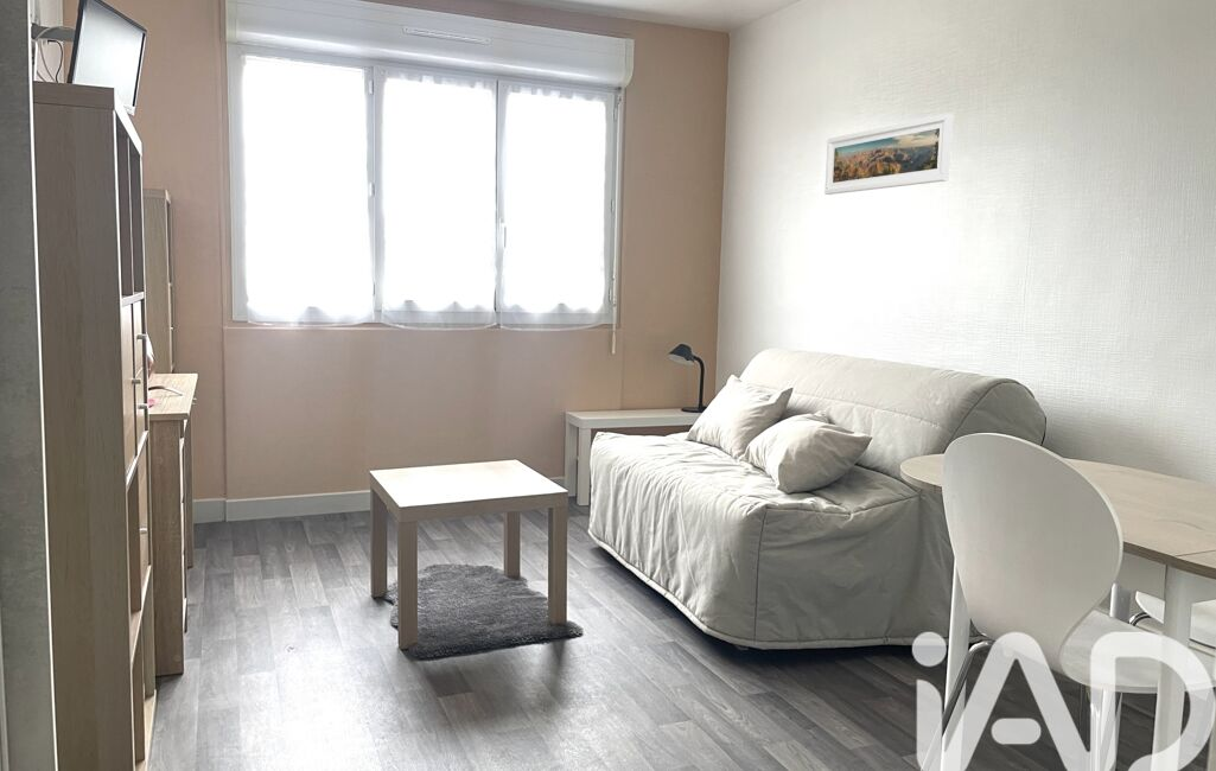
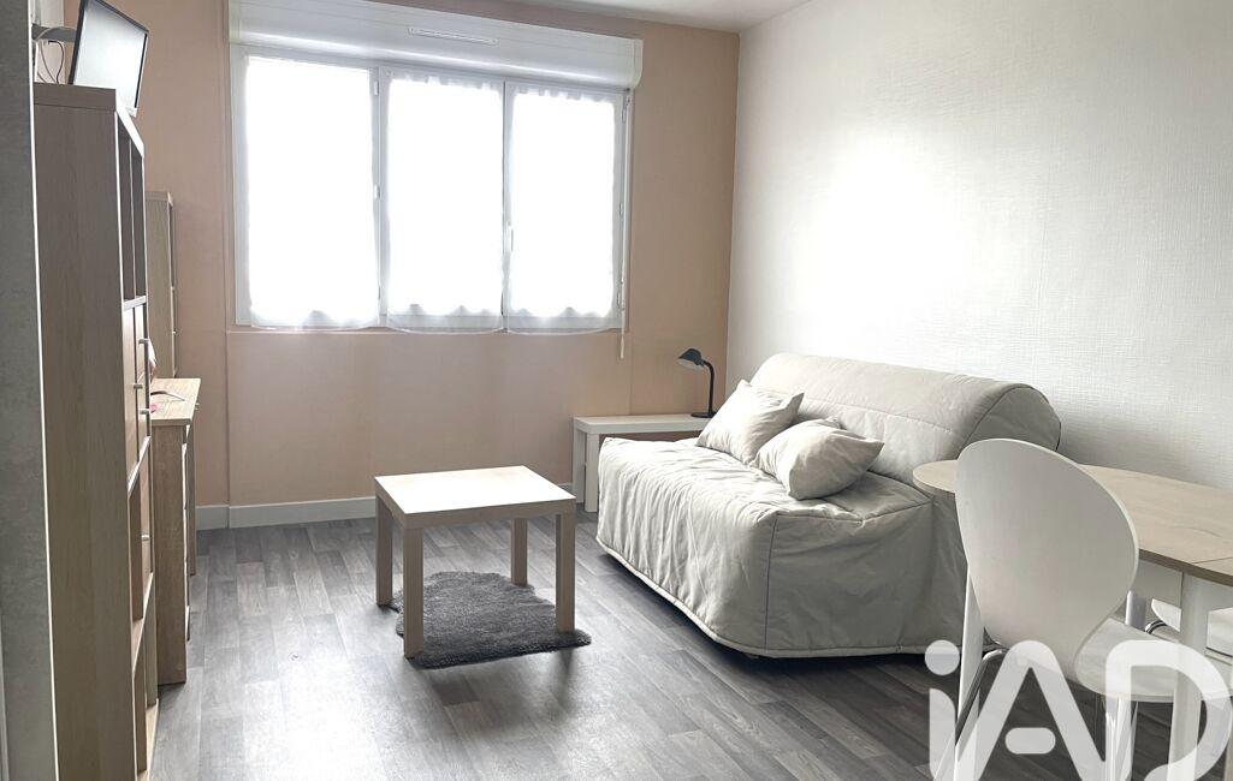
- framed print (883, 157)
